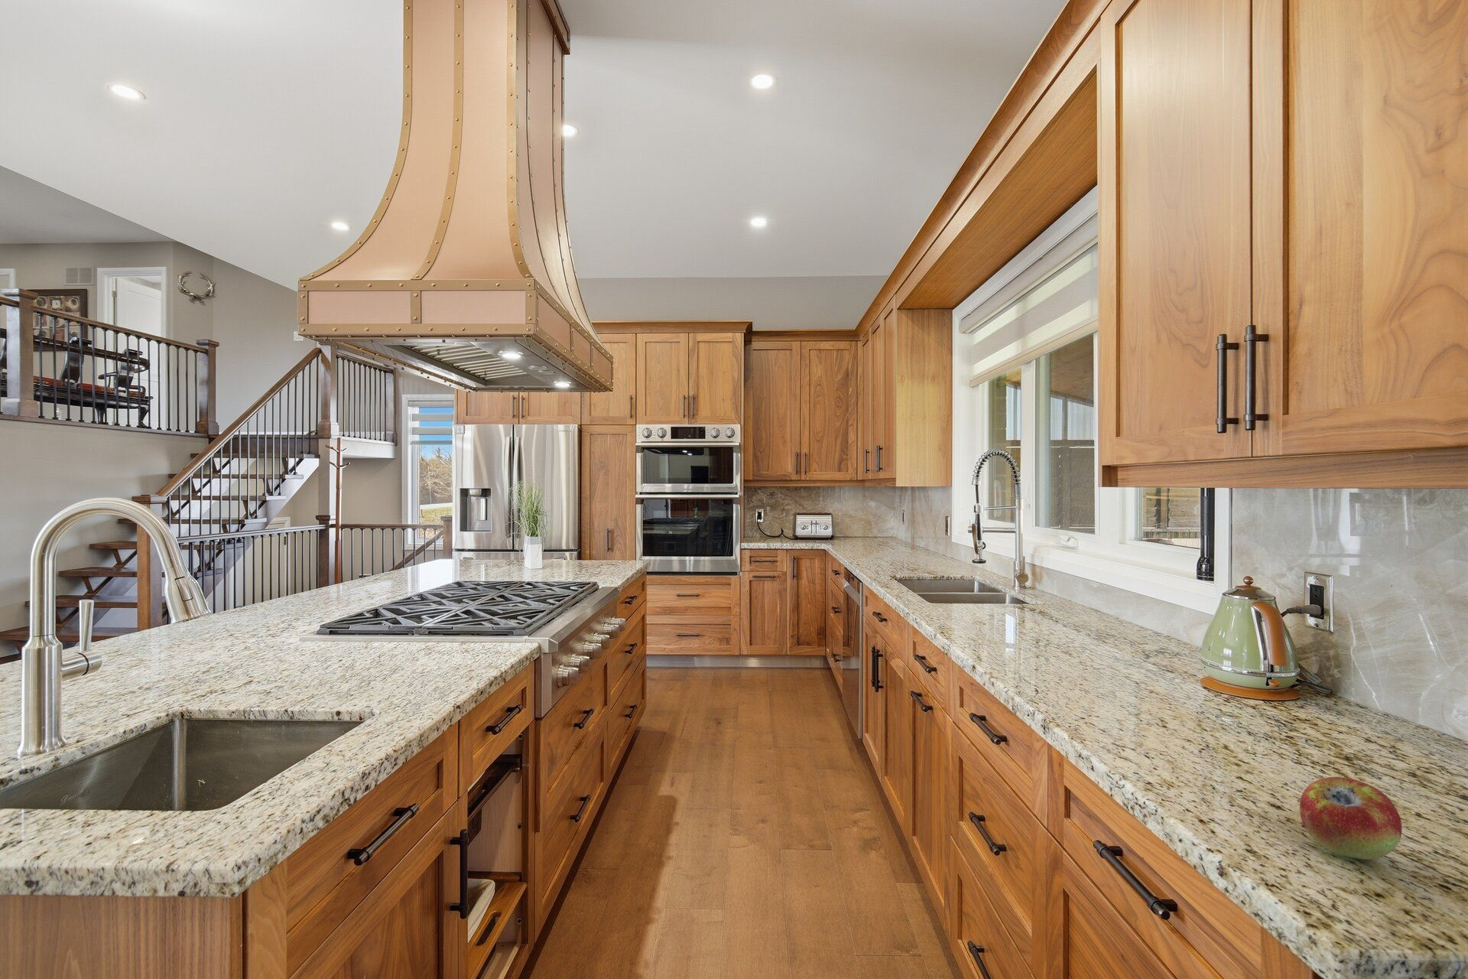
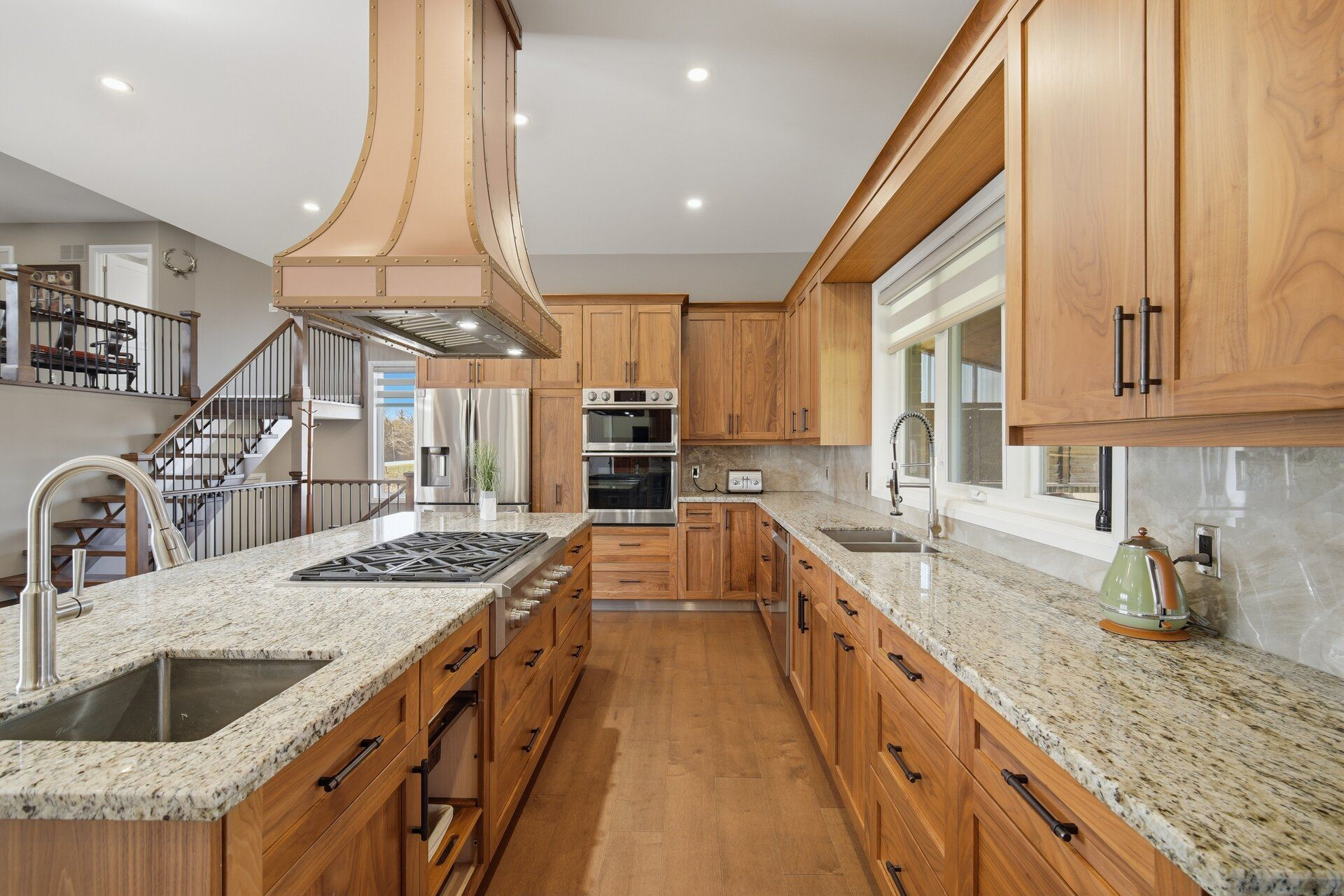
- fruit (1348, 817)
